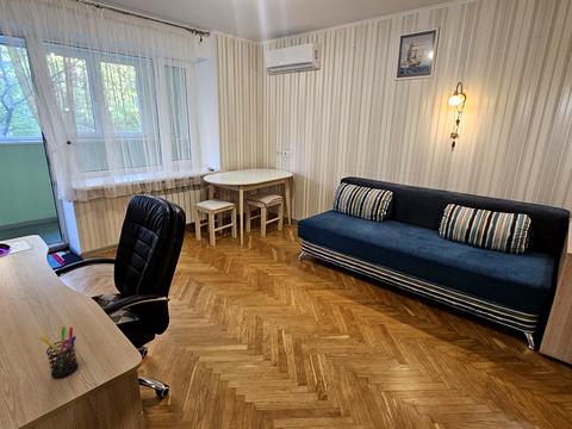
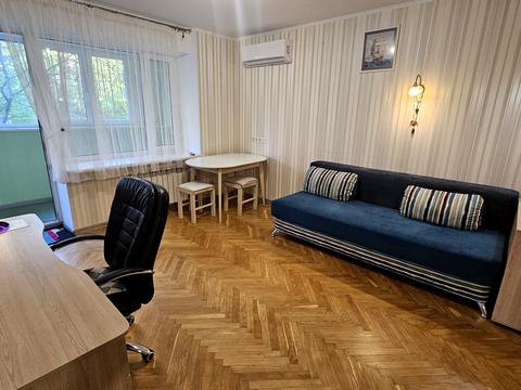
- pen holder (63, 348)
